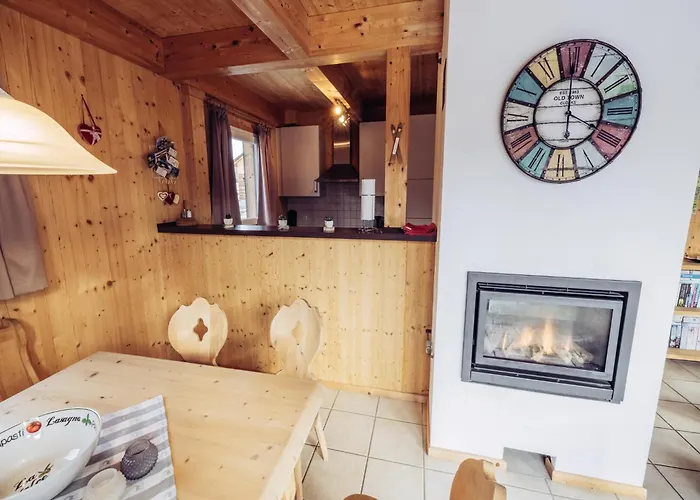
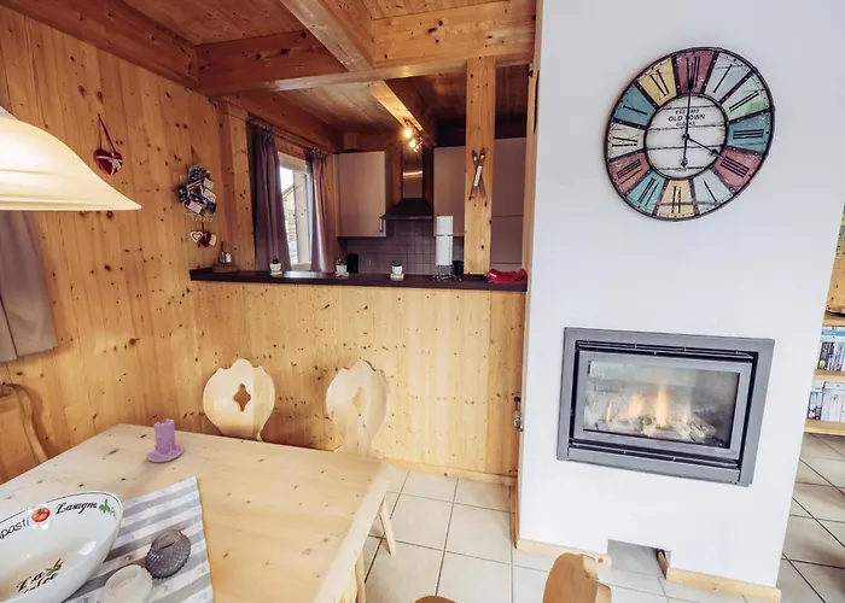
+ candle (164, 435)
